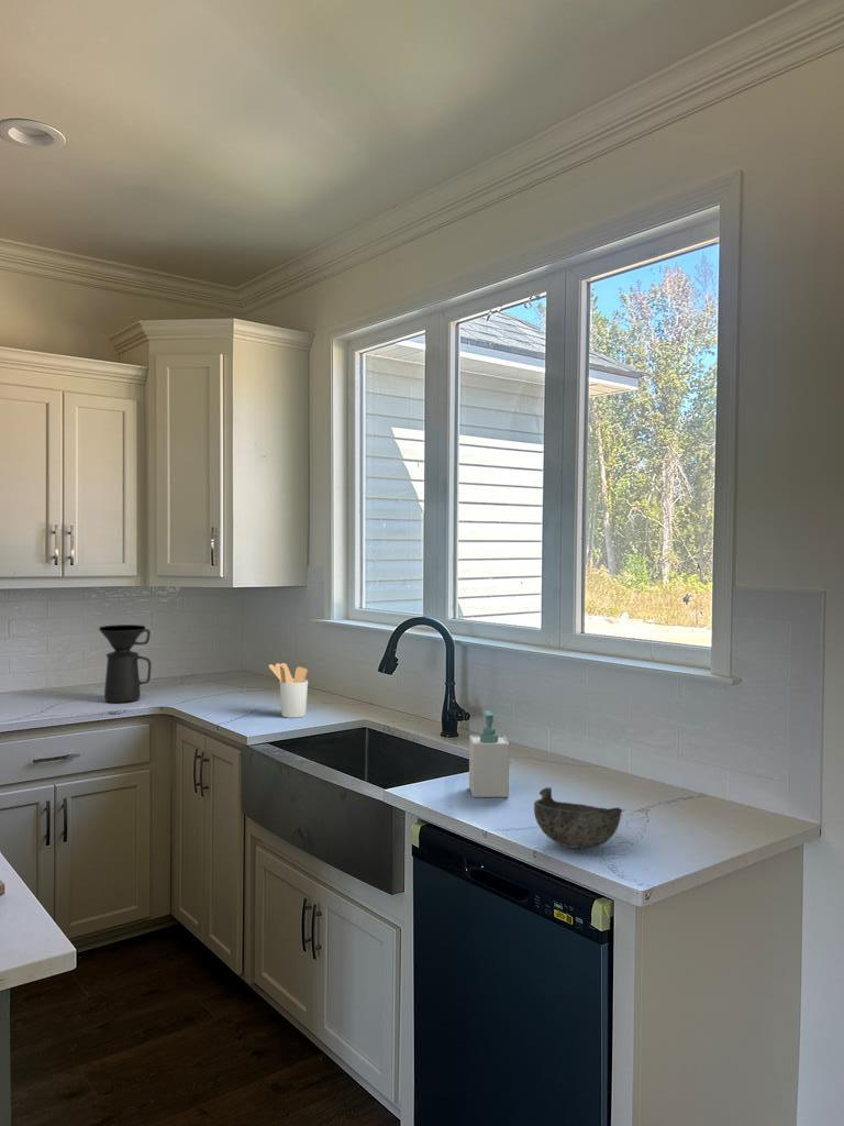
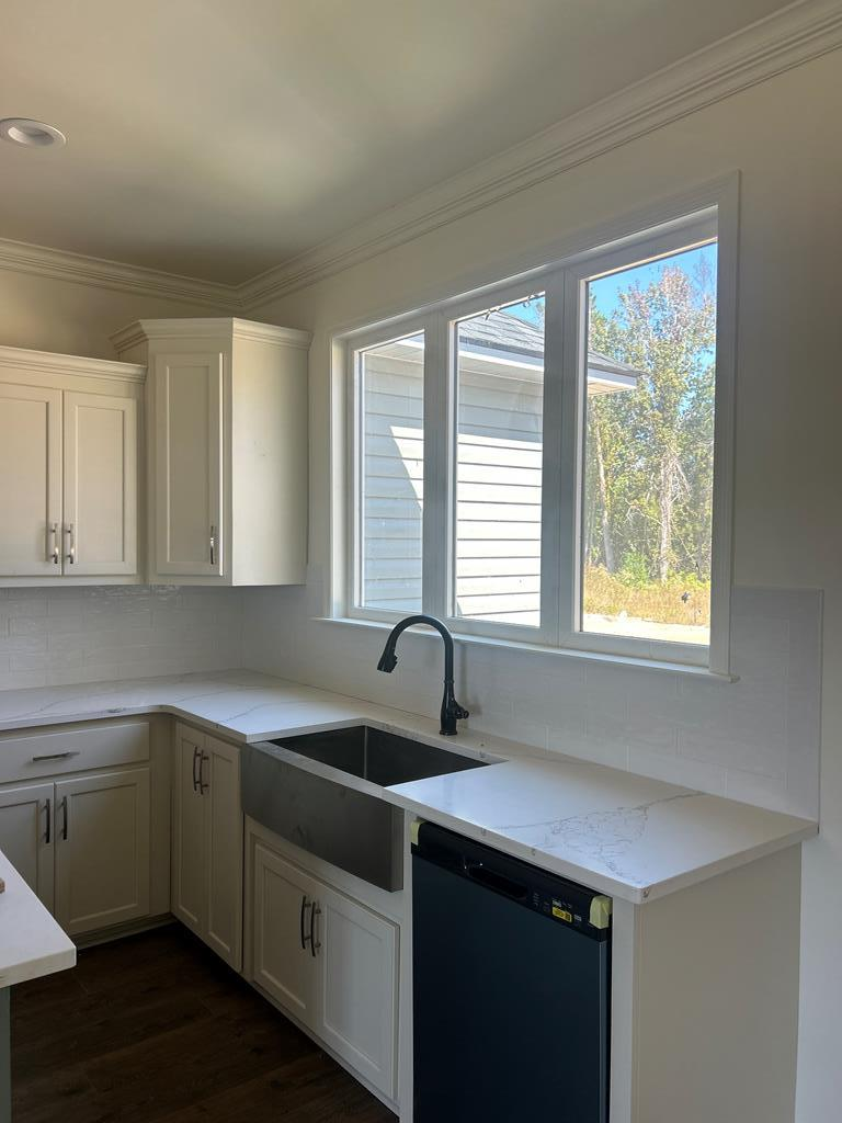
- soap bottle (488, 752)
- coffee maker (122, 663)
- bowl (576, 820)
- utensil holder (288, 688)
